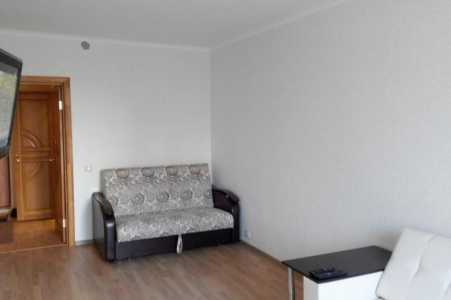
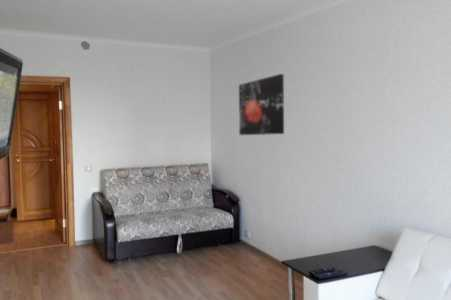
+ wall art (259, 107)
